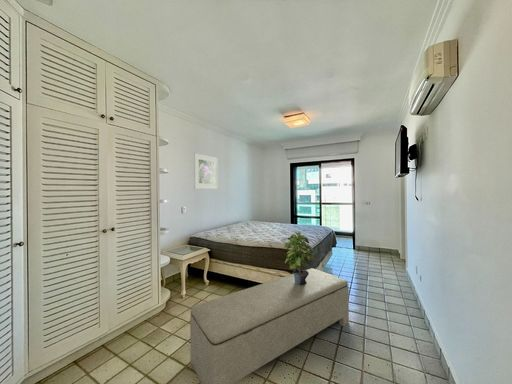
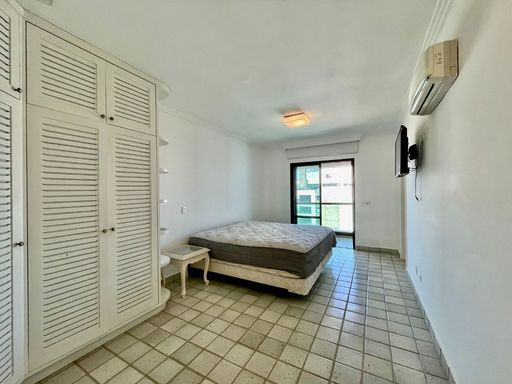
- potted plant (298, 256)
- bench (279, 315)
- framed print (206, 172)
